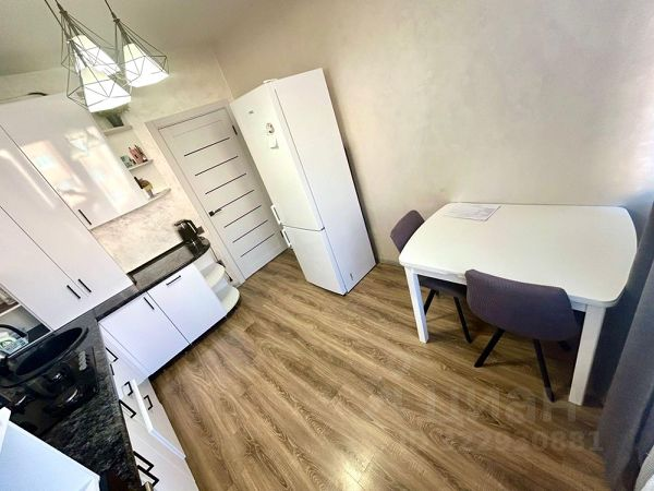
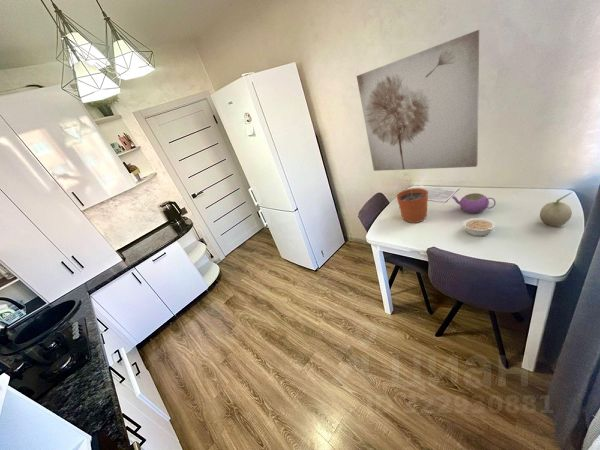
+ legume (479, 227)
+ wall art (413, 117)
+ plant pot (412, 200)
+ teapot (472, 203)
+ fruit (555, 211)
